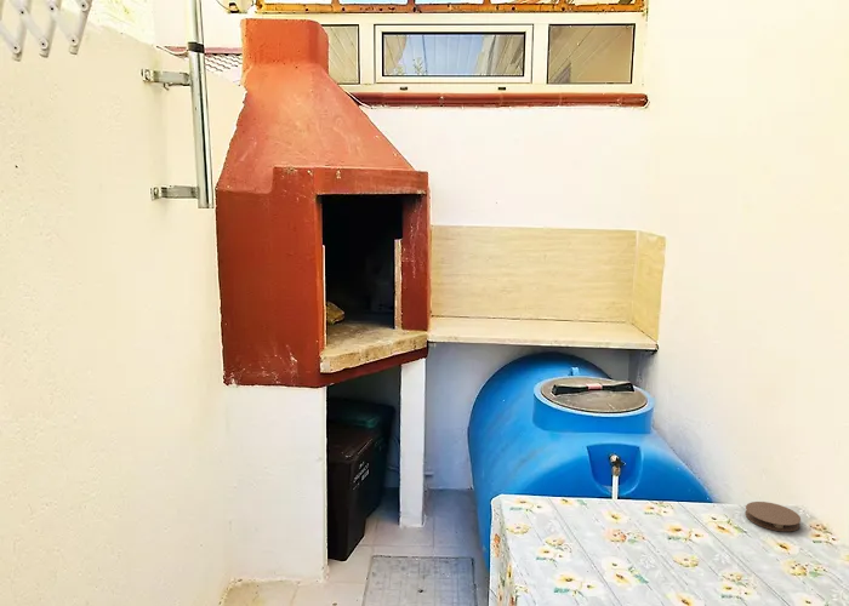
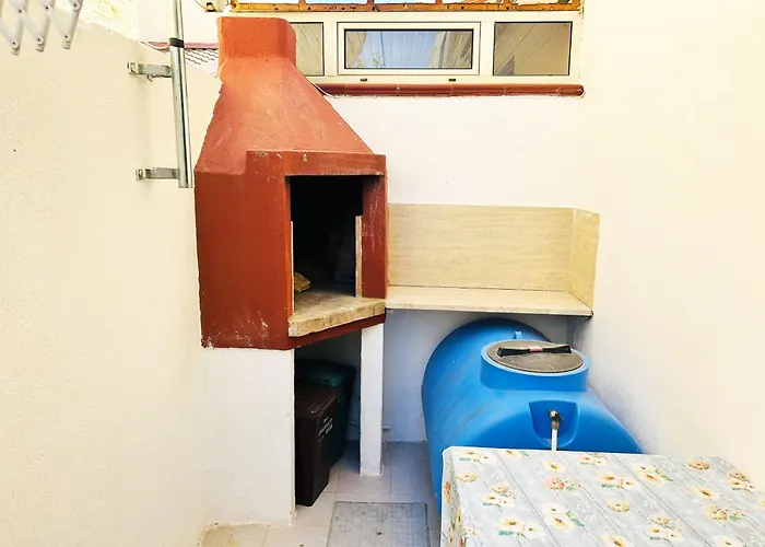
- coaster (771, 515)
